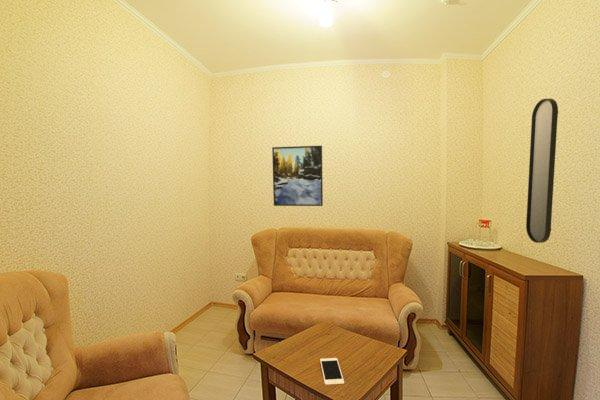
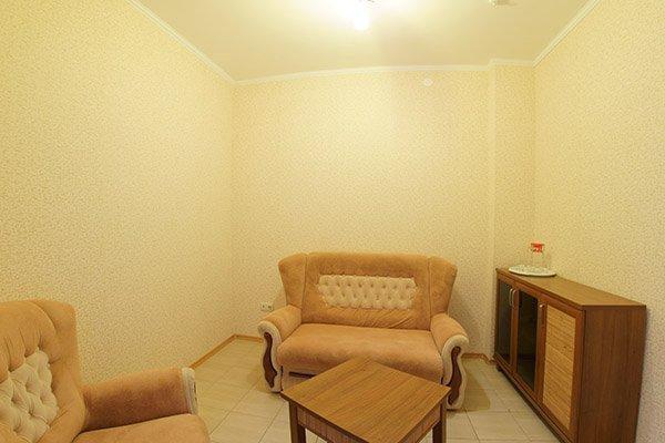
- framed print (297, 176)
- home mirror (541, 172)
- cell phone (331, 371)
